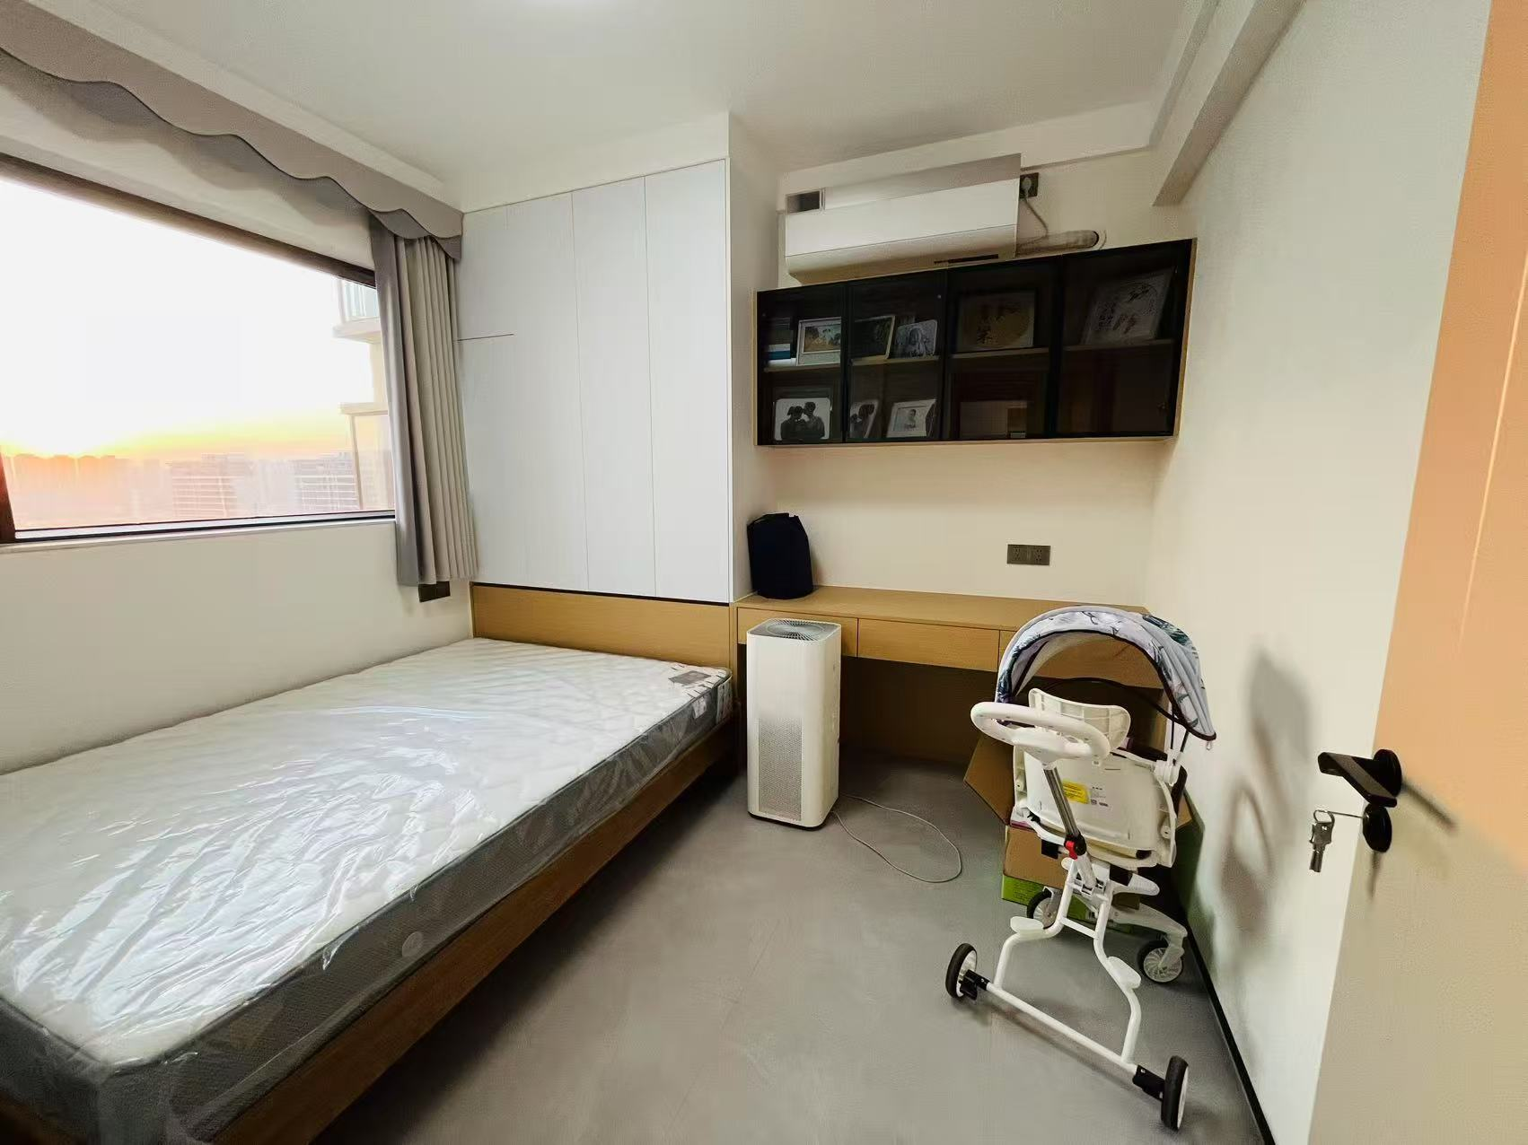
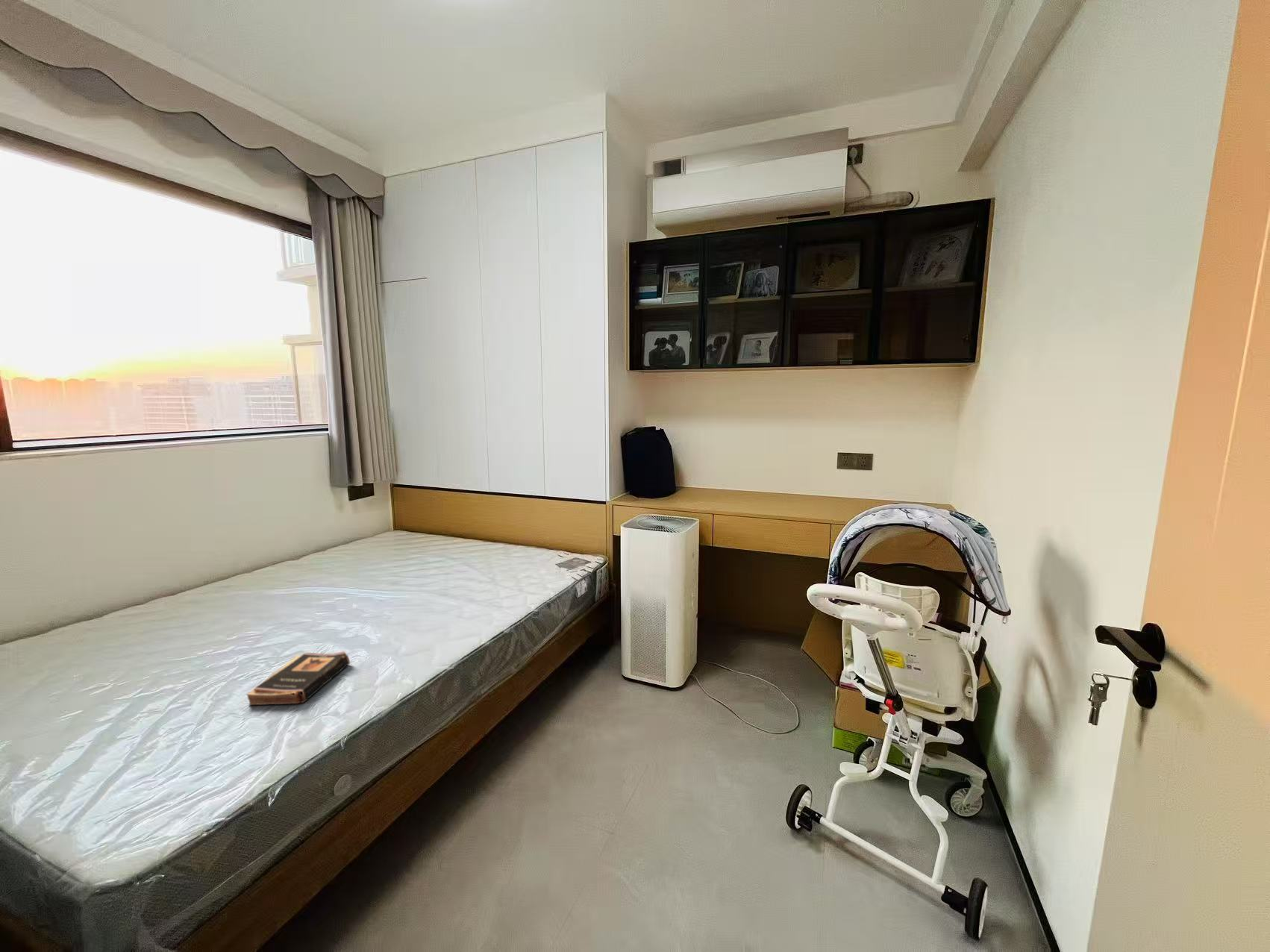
+ book (299, 675)
